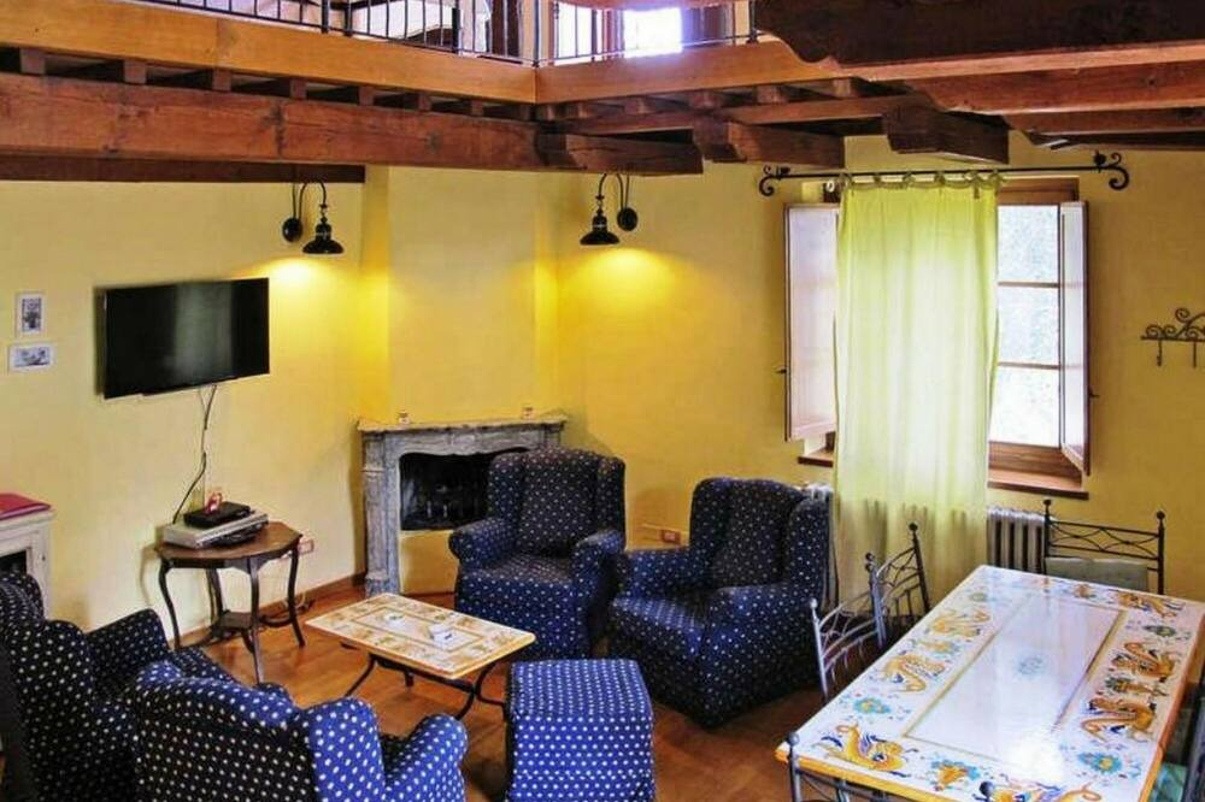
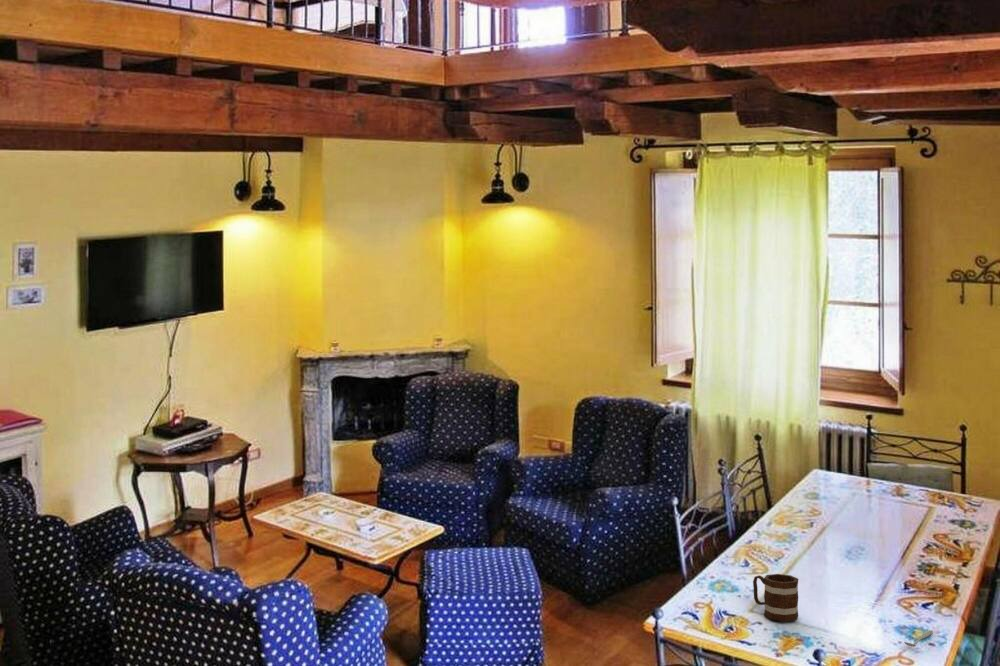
+ mug (774, 595)
+ spoon (919, 638)
